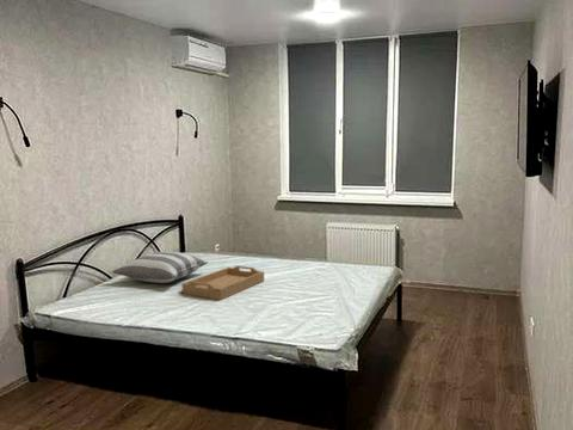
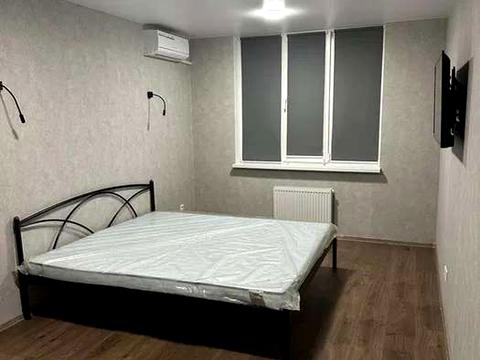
- serving tray (224, 280)
- pillow (162, 266)
